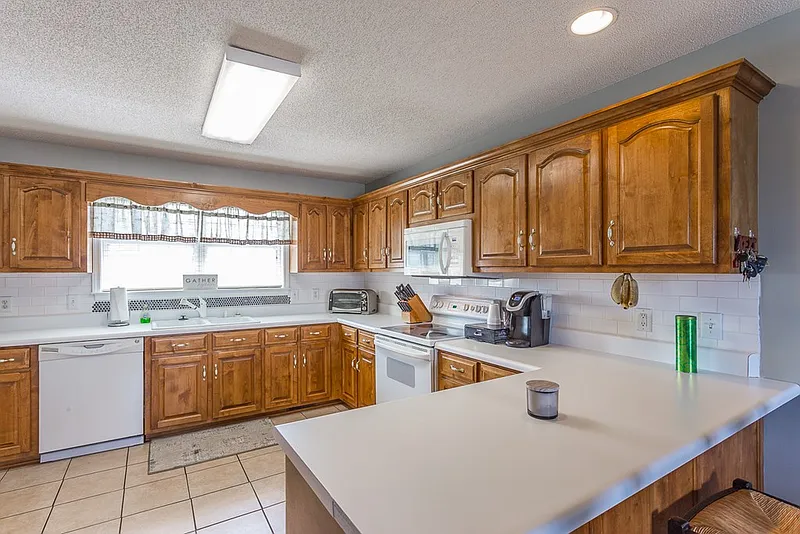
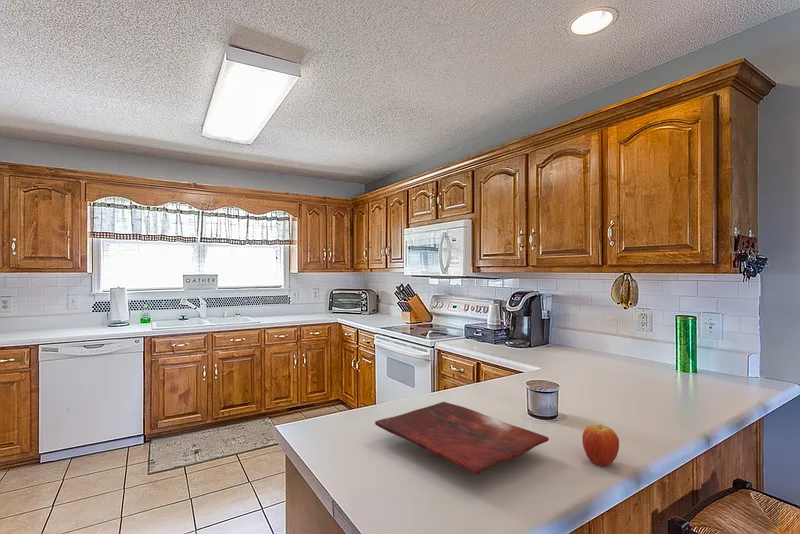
+ fruit (600, 443)
+ cutting board (457, 438)
